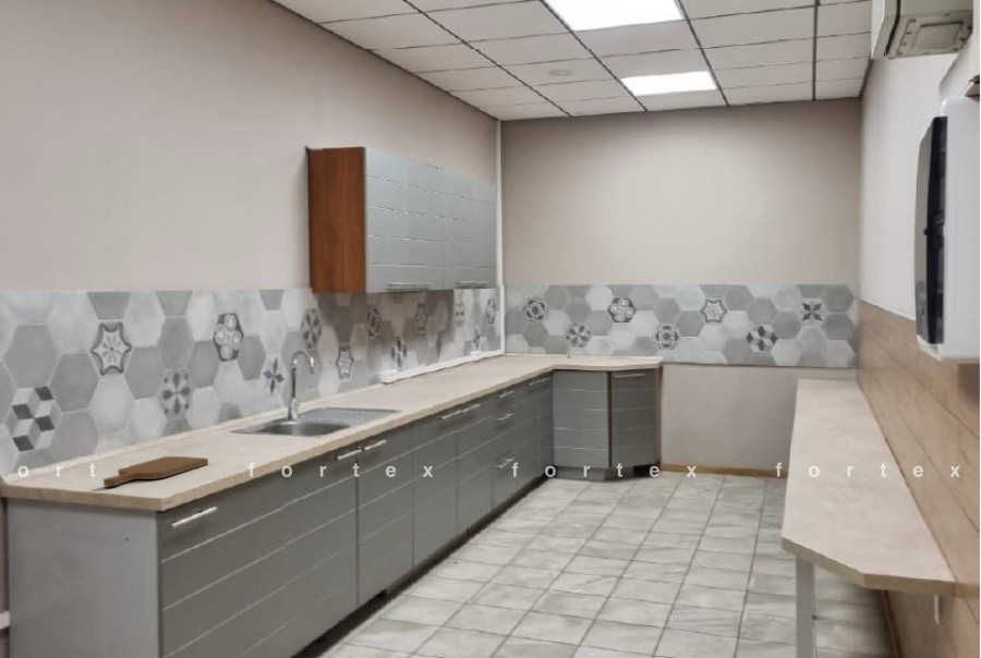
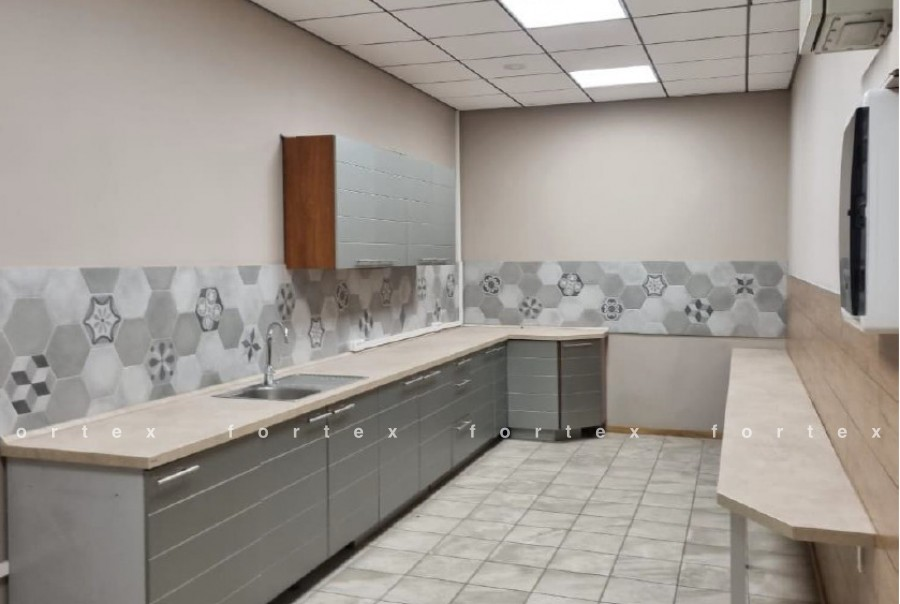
- cutting board (149, 471)
